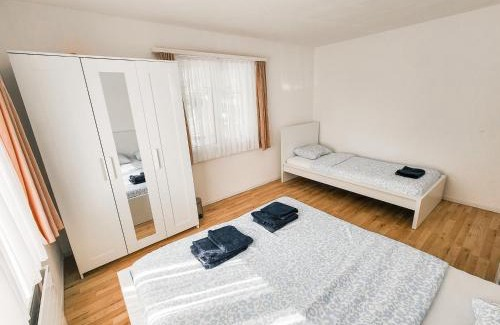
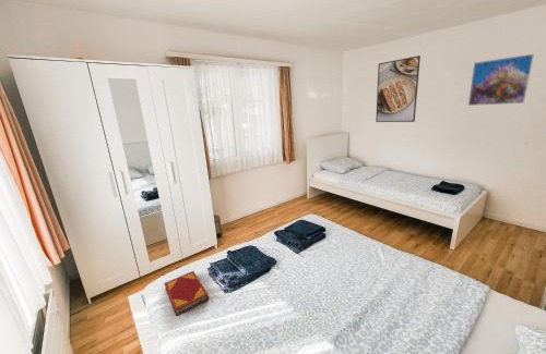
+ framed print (395, 91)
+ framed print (498, 82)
+ hardback book (186, 291)
